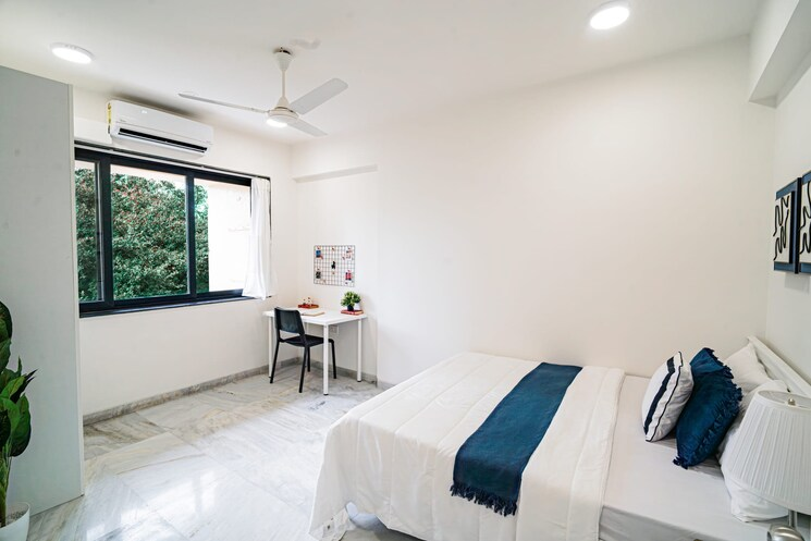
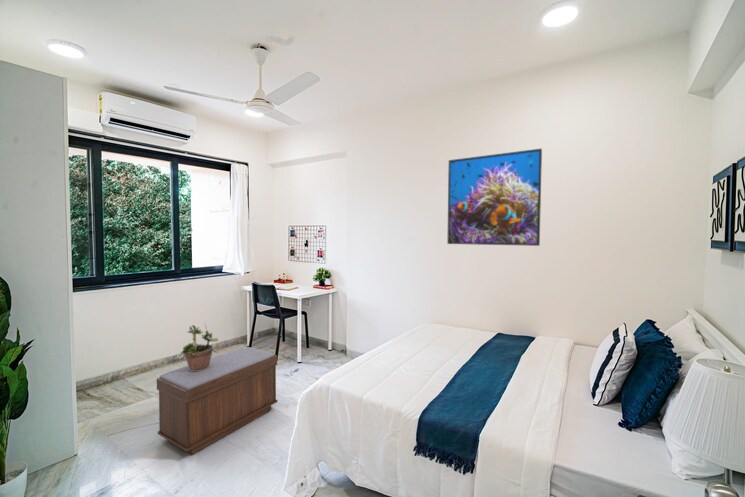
+ bench (222, 392)
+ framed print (491, 200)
+ potted plant (197, 344)
